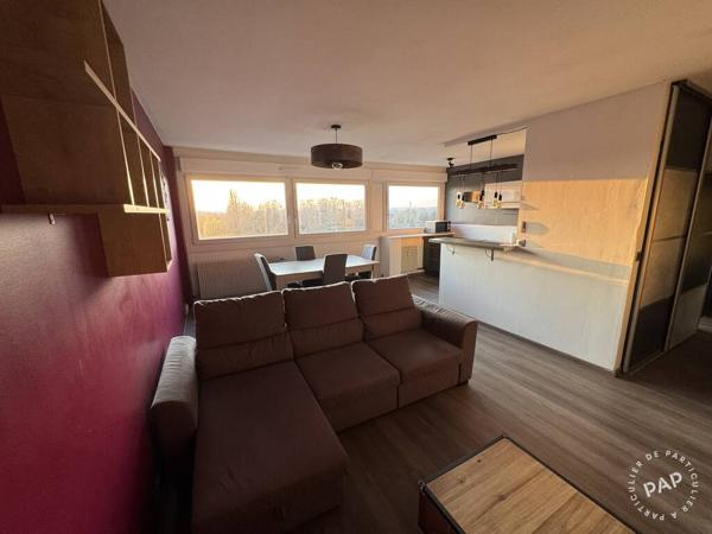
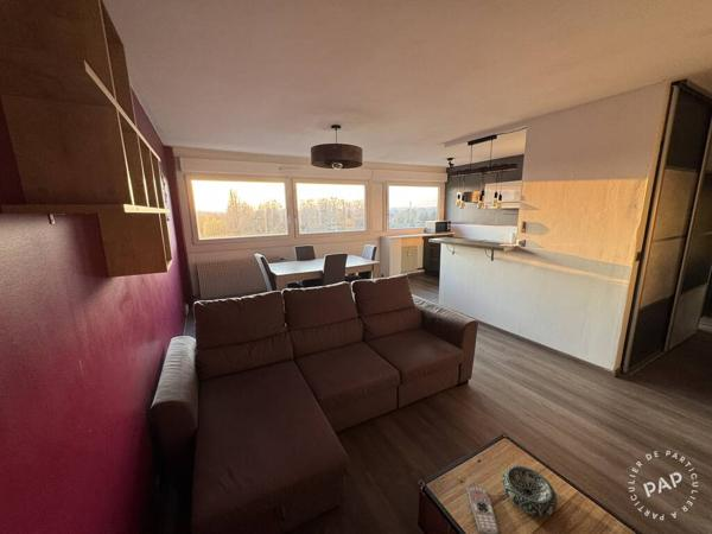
+ remote control (482, 509)
+ decorative bowl (528, 489)
